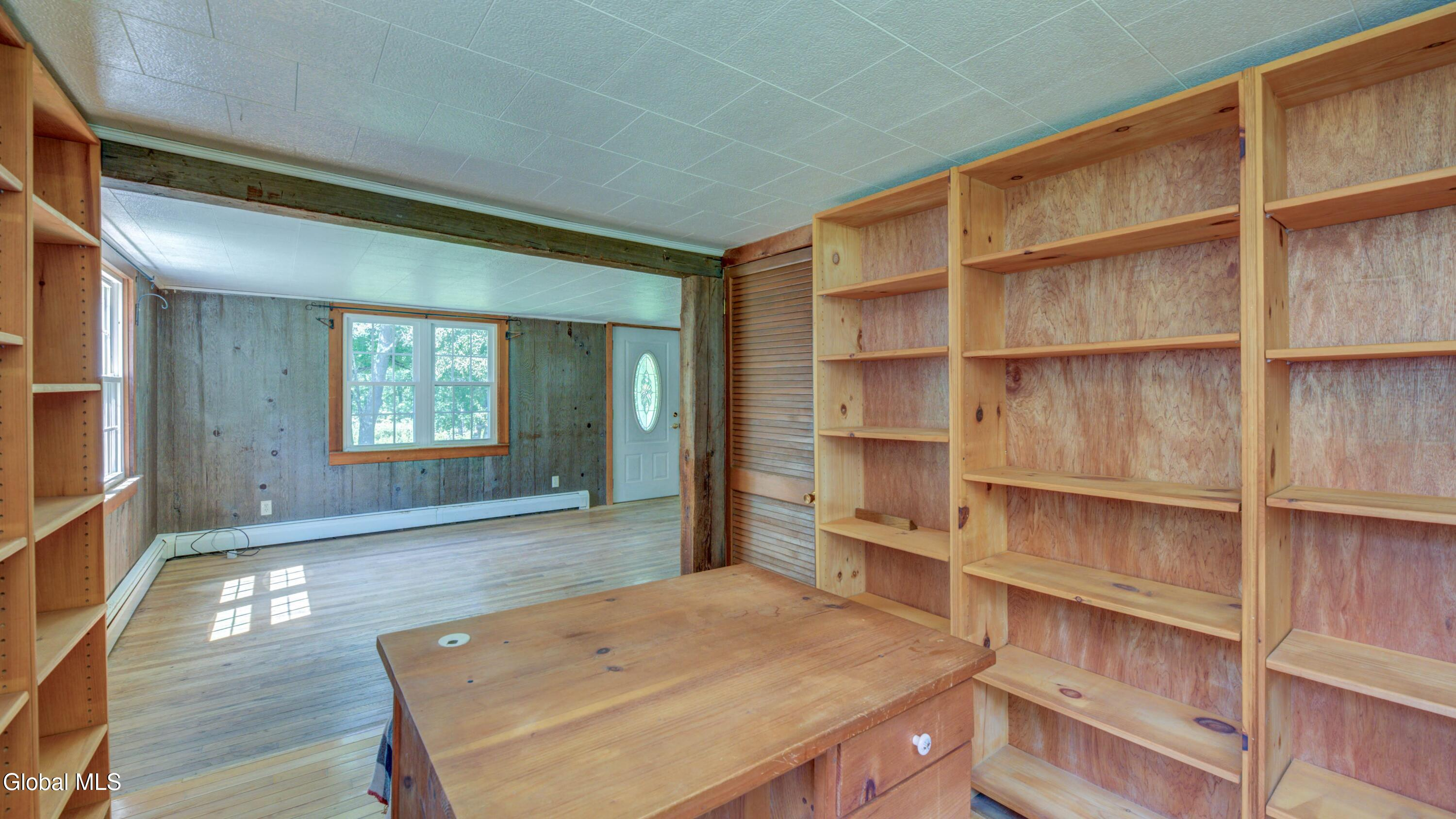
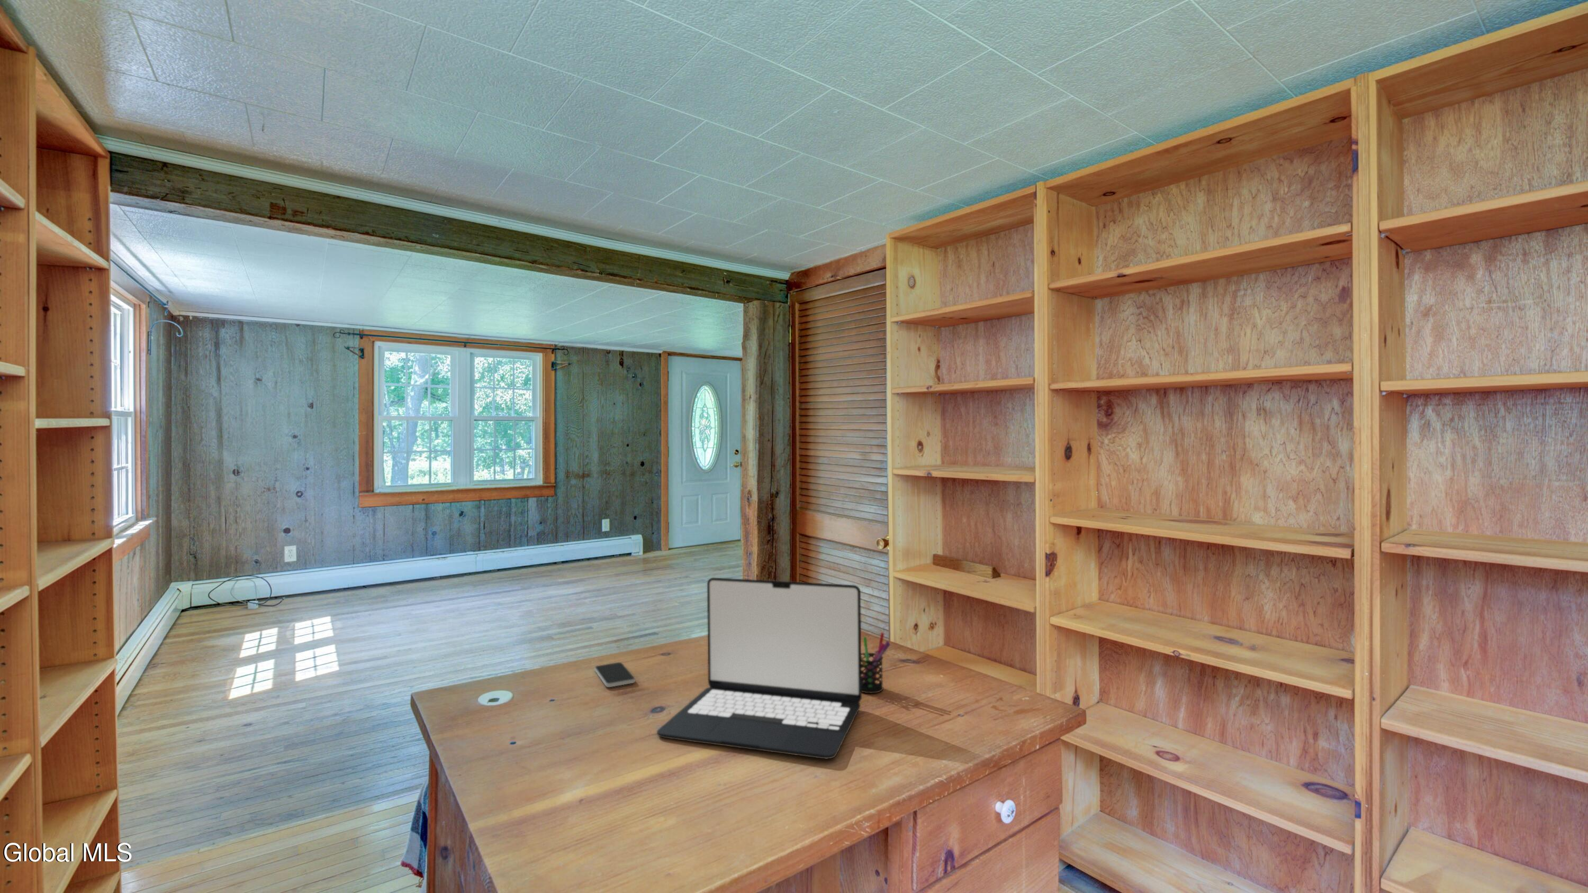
+ pen holder (869, 661)
+ laptop (762, 657)
+ smartphone (614, 674)
